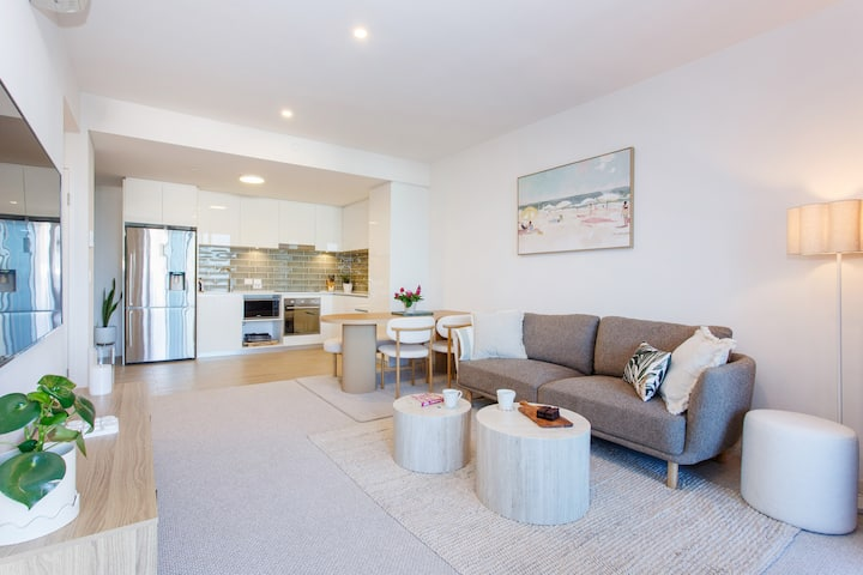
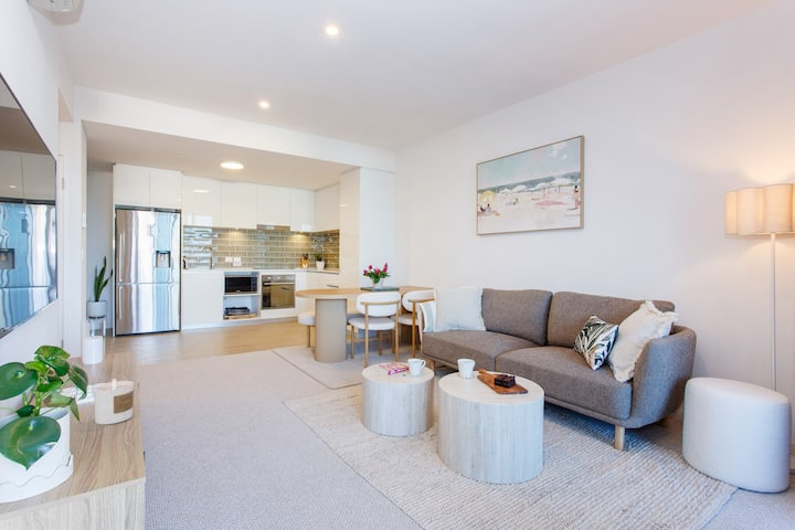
+ candle (114, 399)
